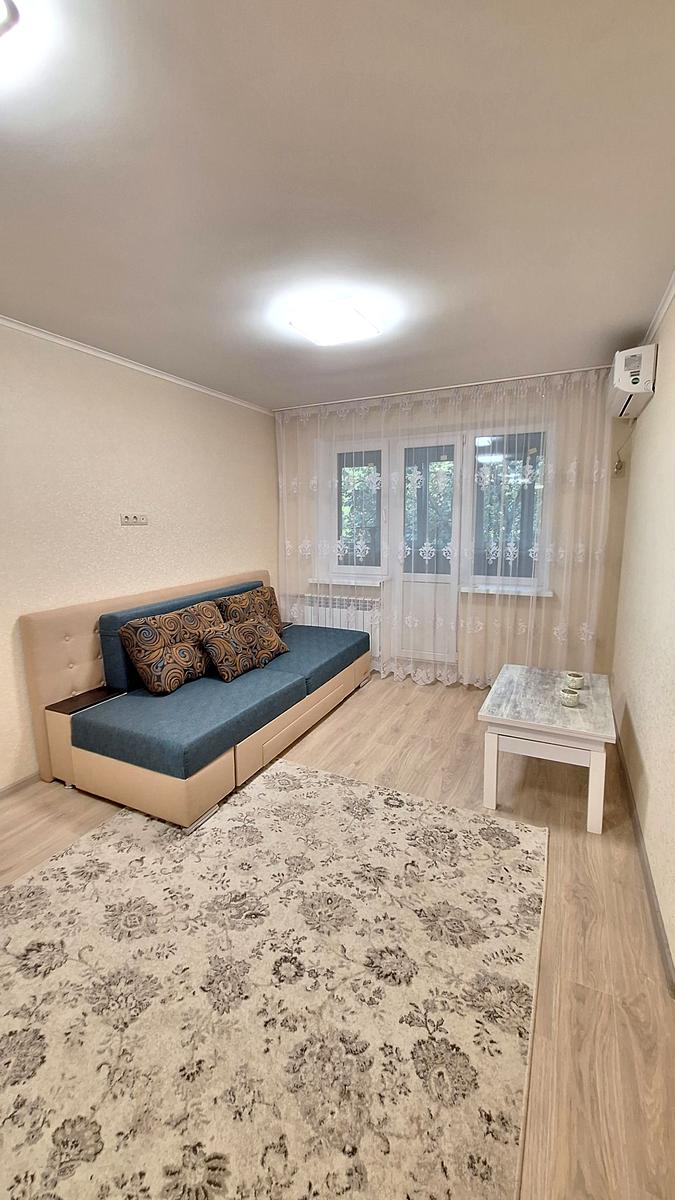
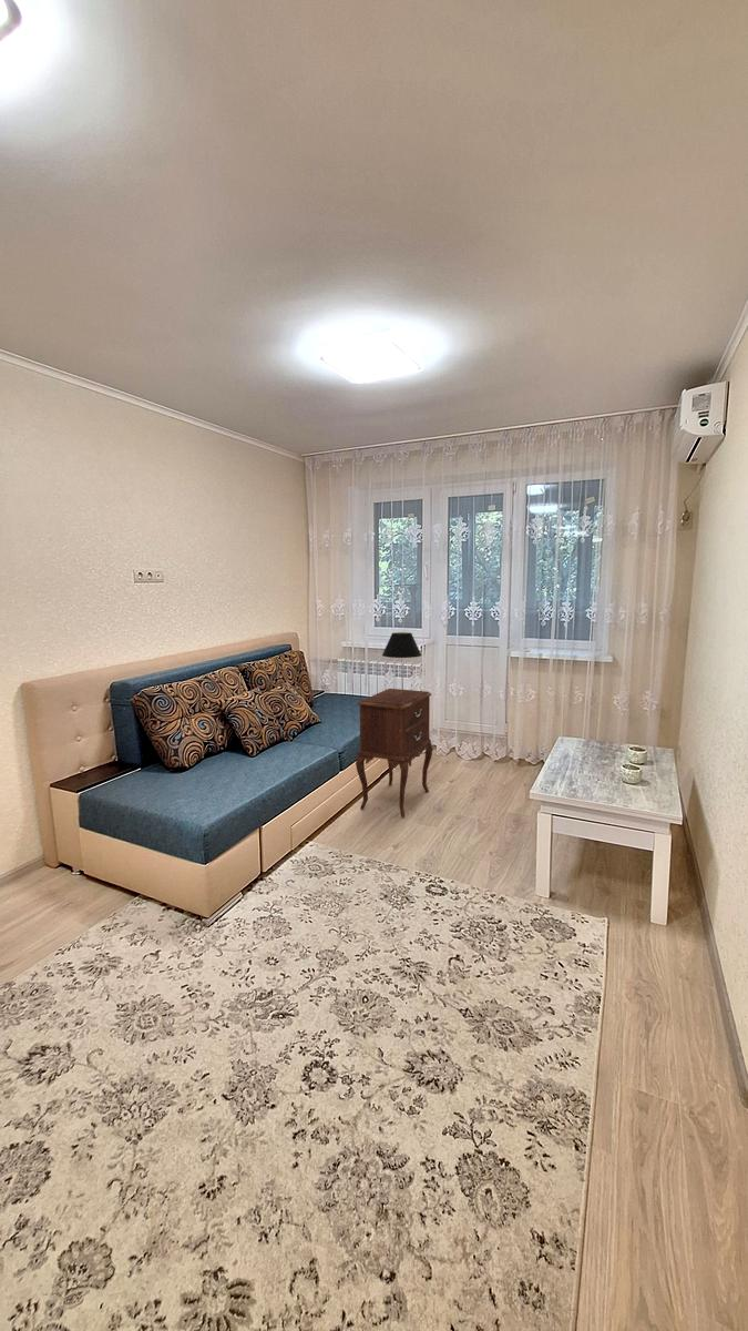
+ table lamp (401, 664)
+ nightstand (396, 749)
